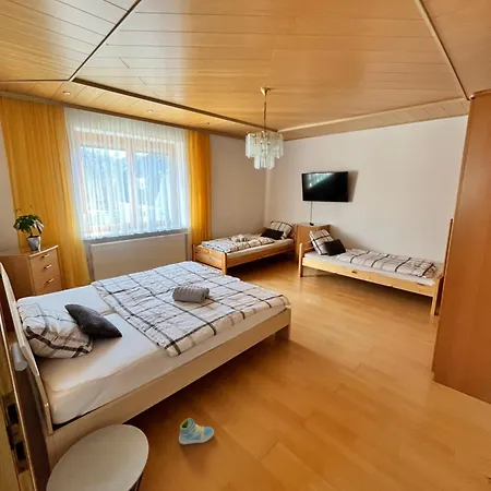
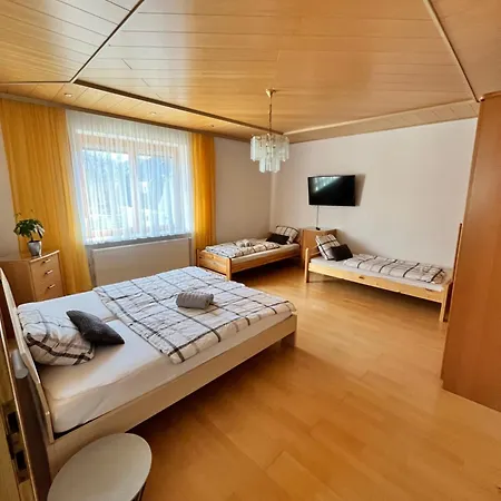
- sneaker (196, 429)
